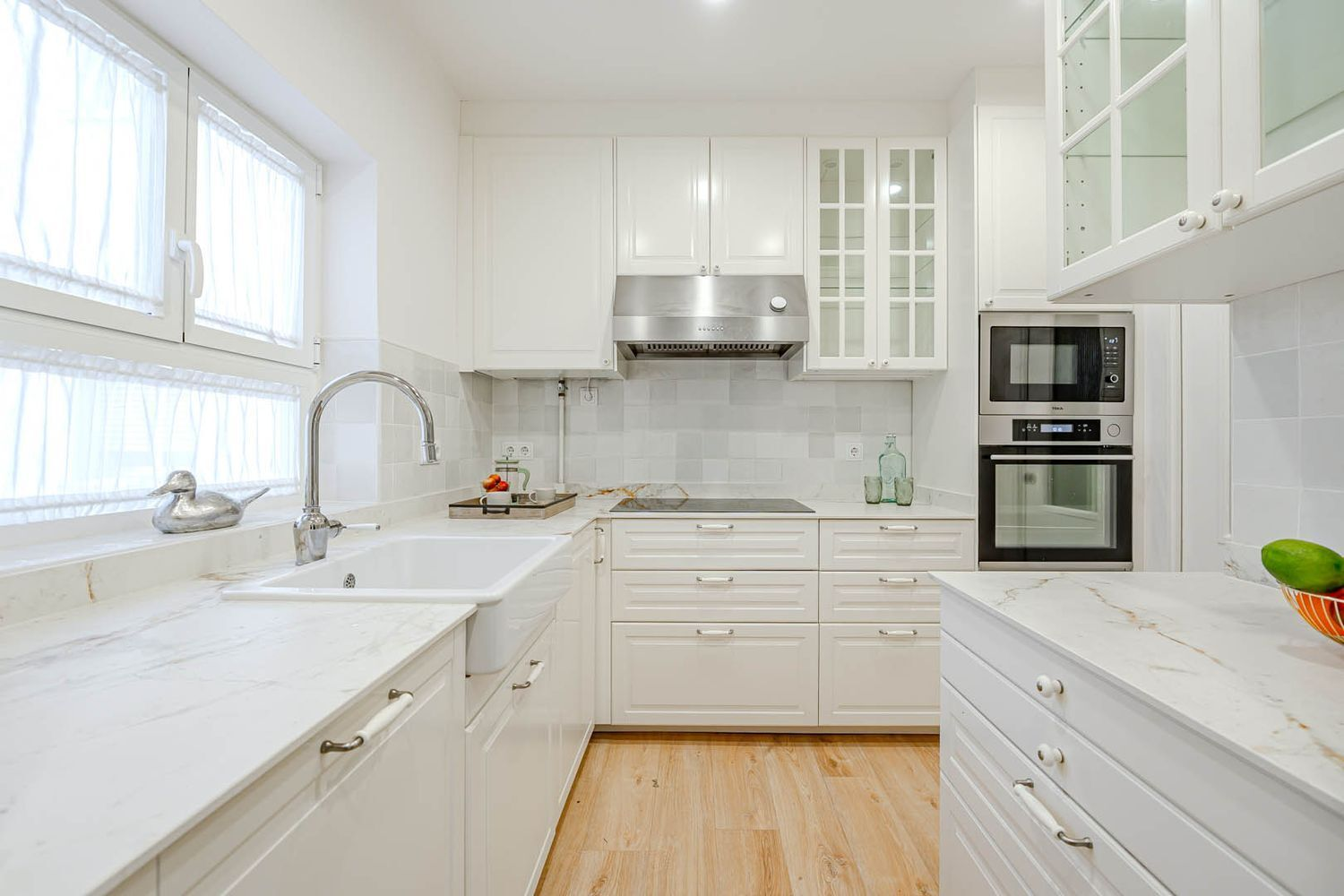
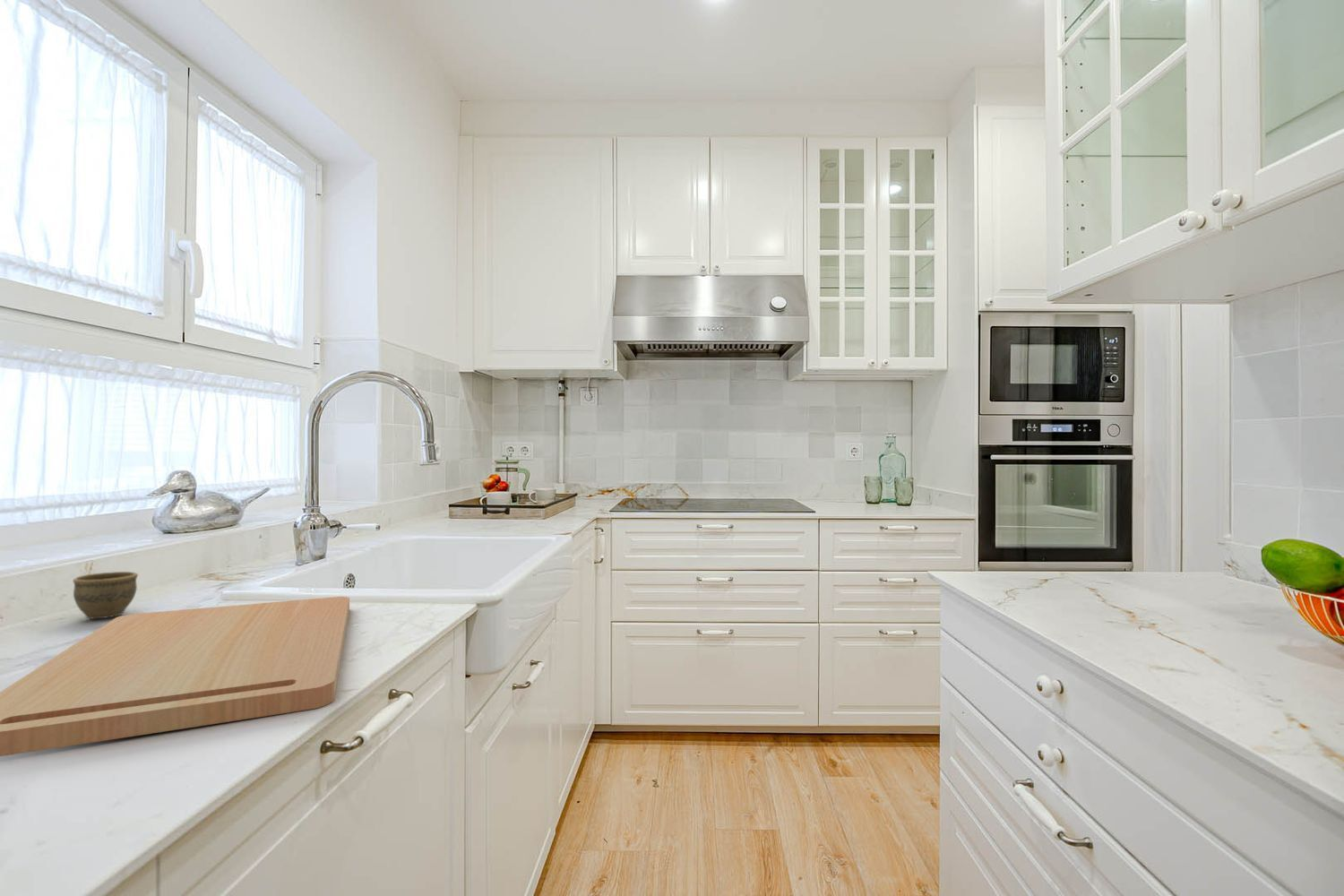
+ cutting board (208, 652)
+ cup (108, 593)
